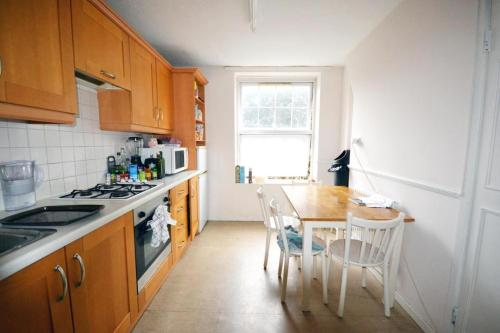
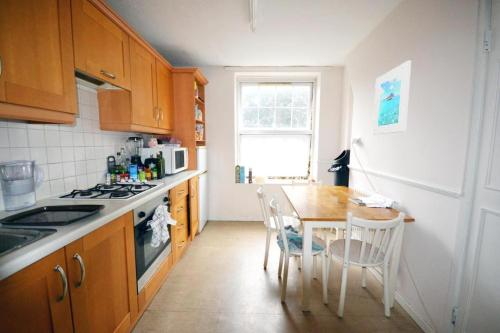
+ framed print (389, 102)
